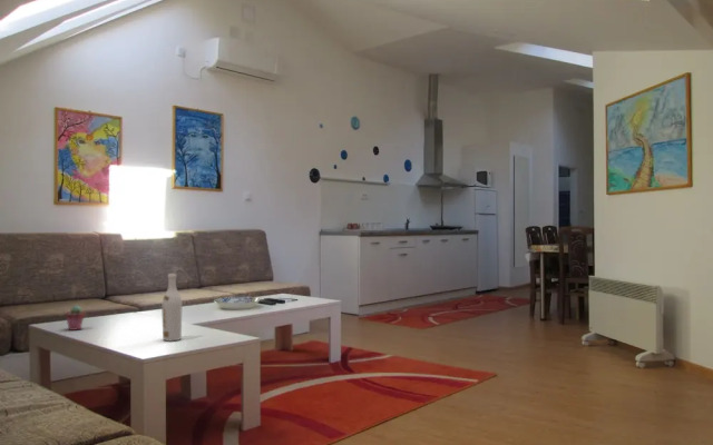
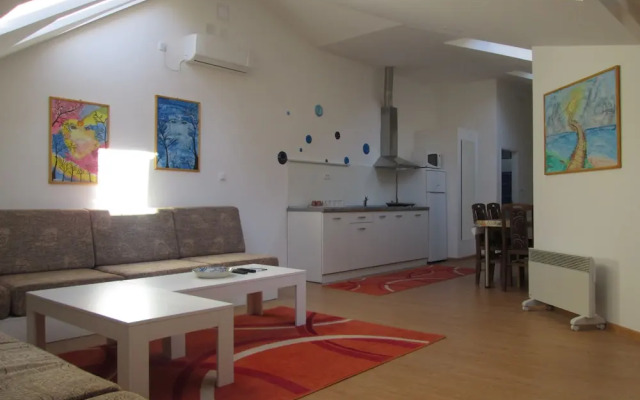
- potted succulent (75, 317)
- wine bottle (172, 306)
